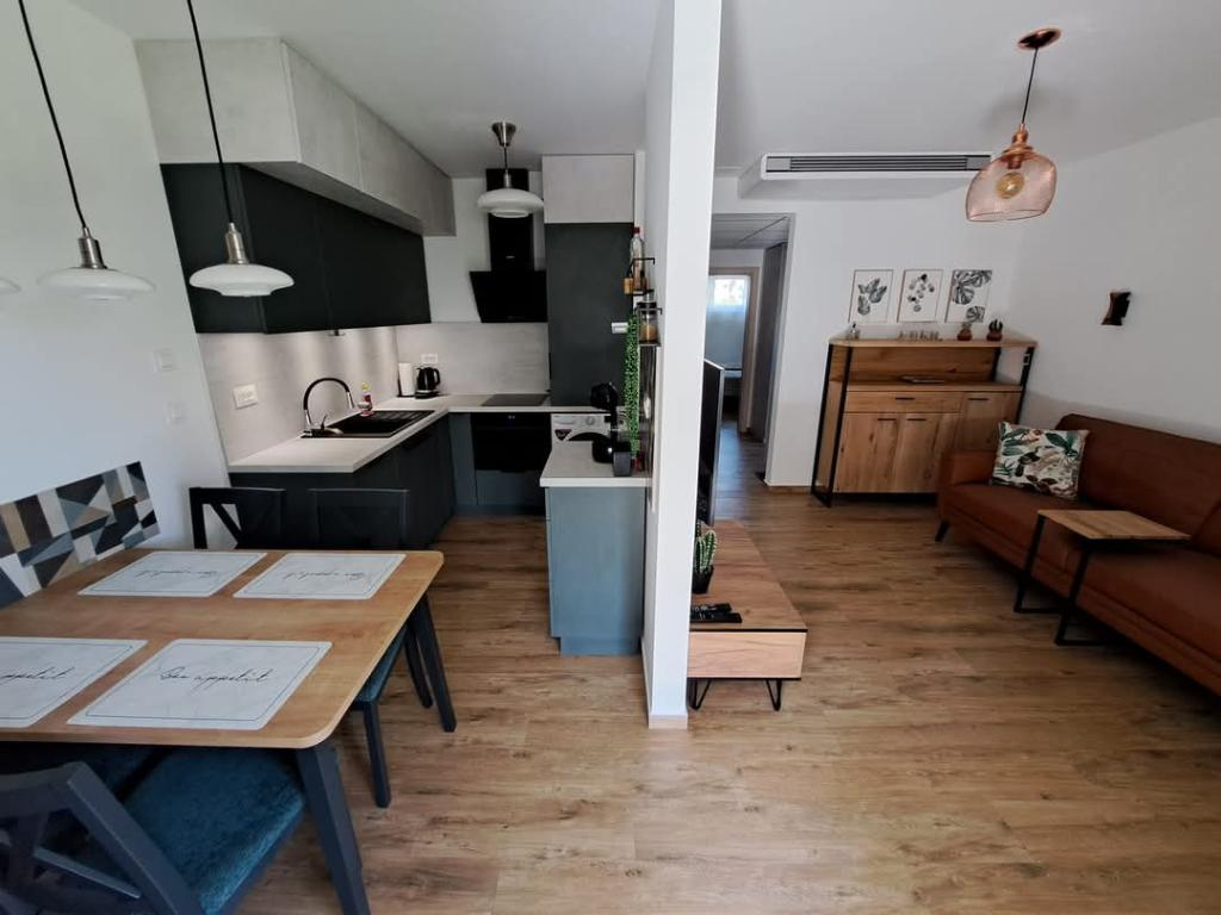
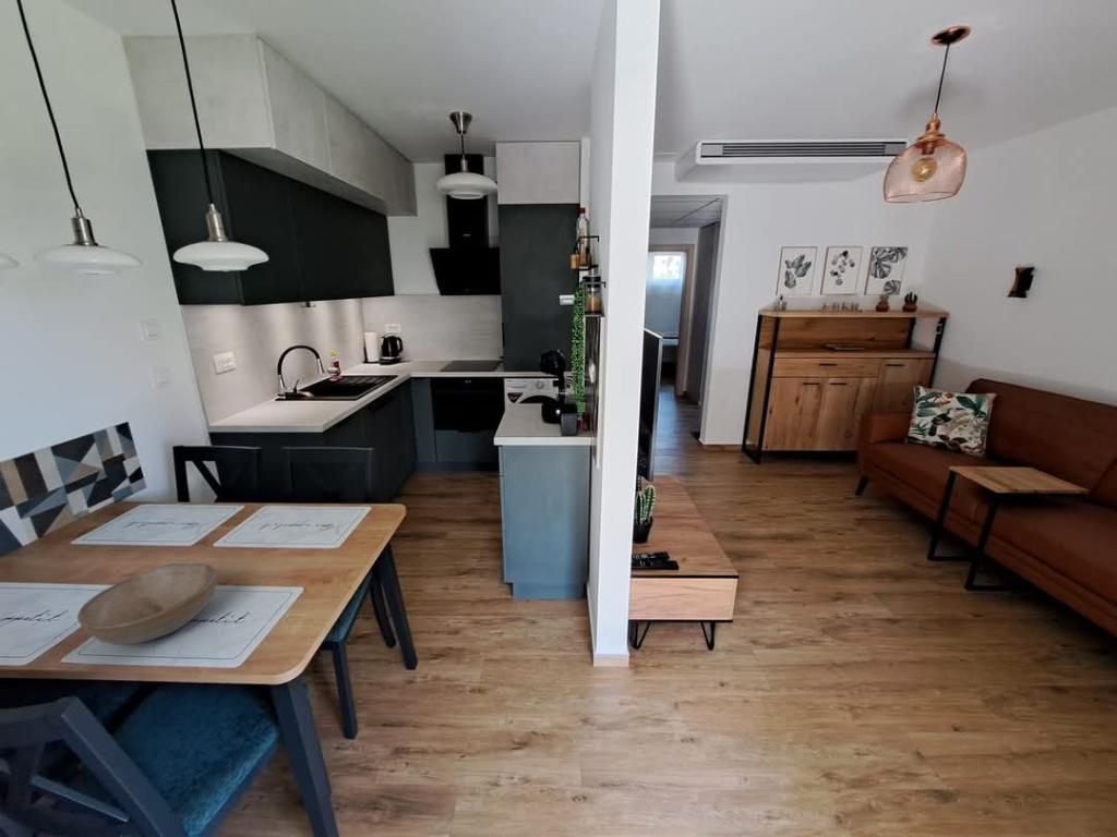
+ bowl (155, 608)
